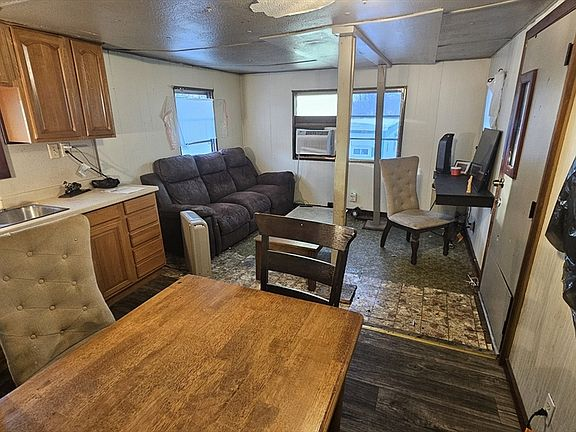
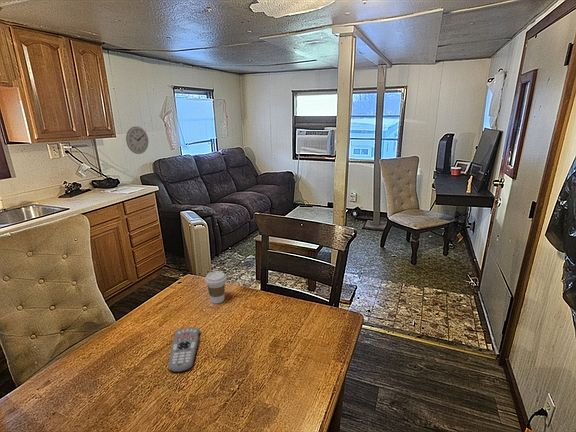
+ coffee cup (216, 287)
+ wall clock (138, 140)
+ remote control (184, 348)
